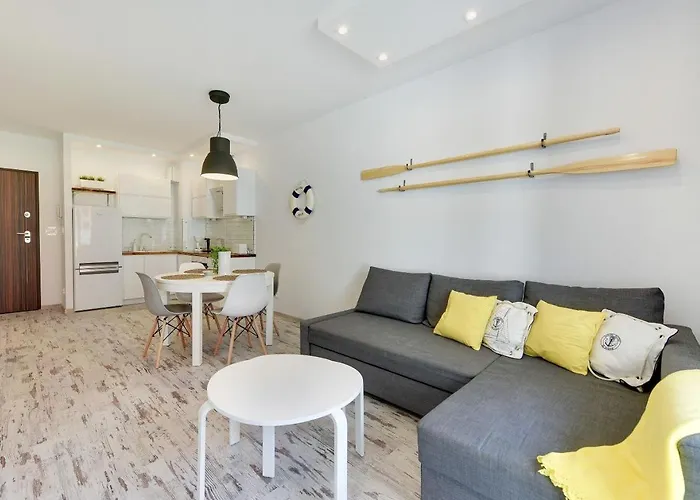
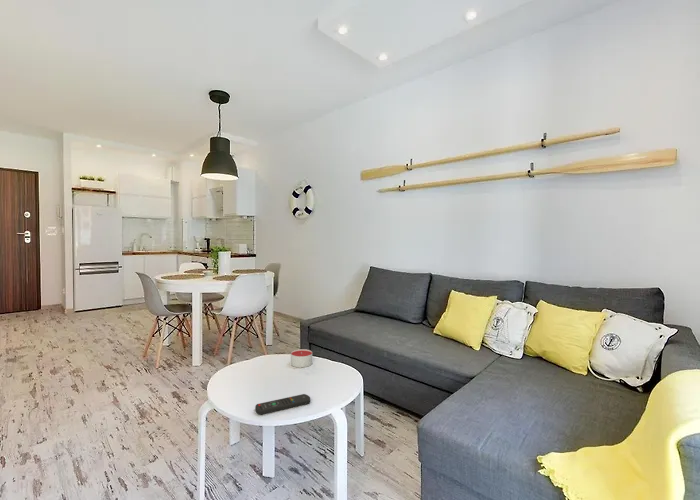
+ candle (301, 357)
+ remote control (283, 403)
